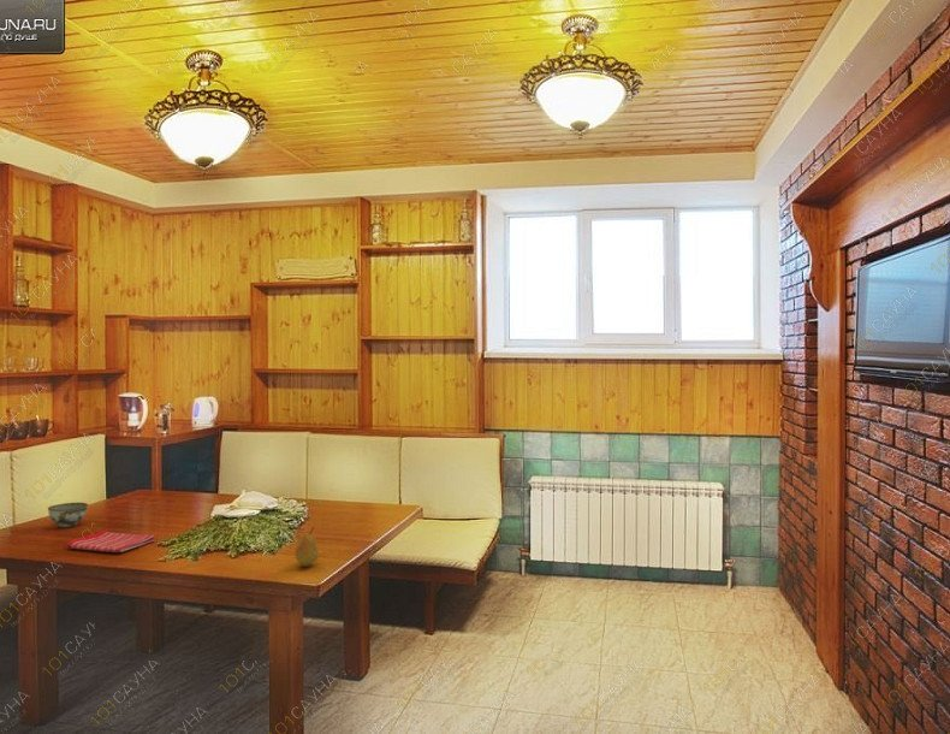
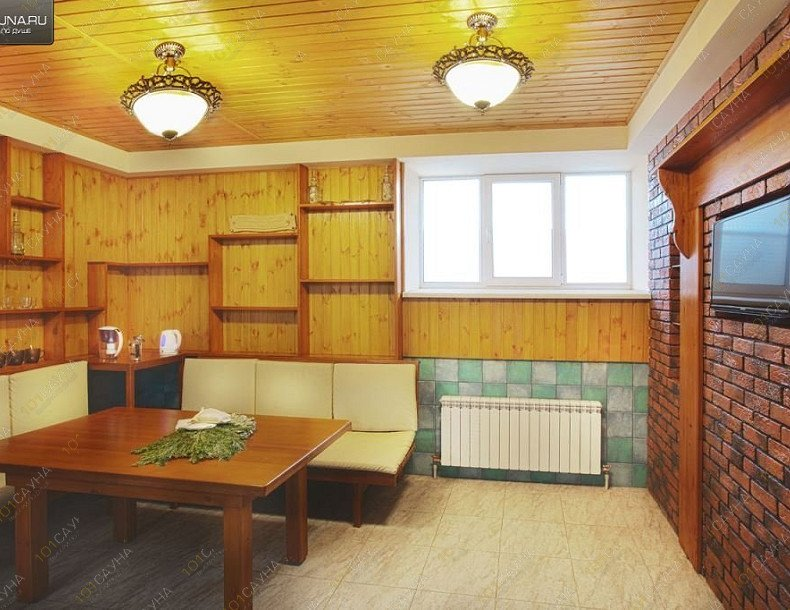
- bowl (67, 515)
- dish towel (111, 540)
- fruit (307, 547)
